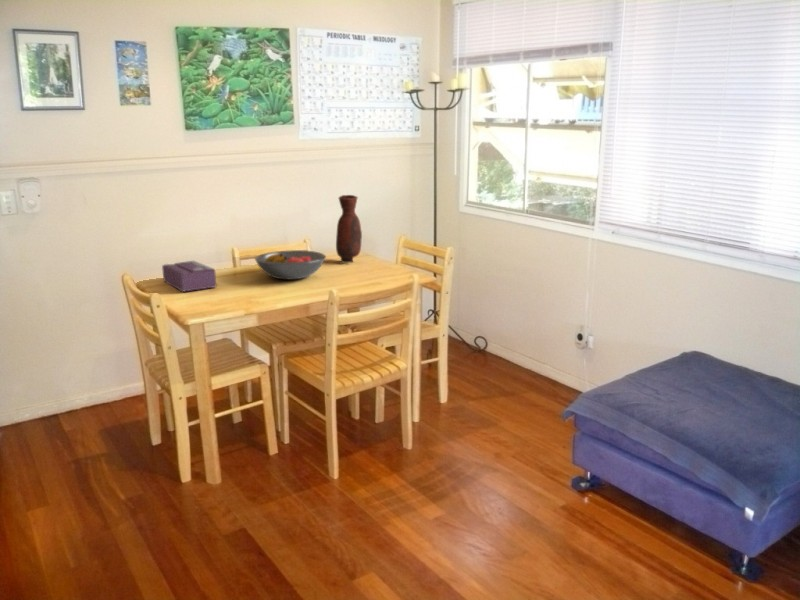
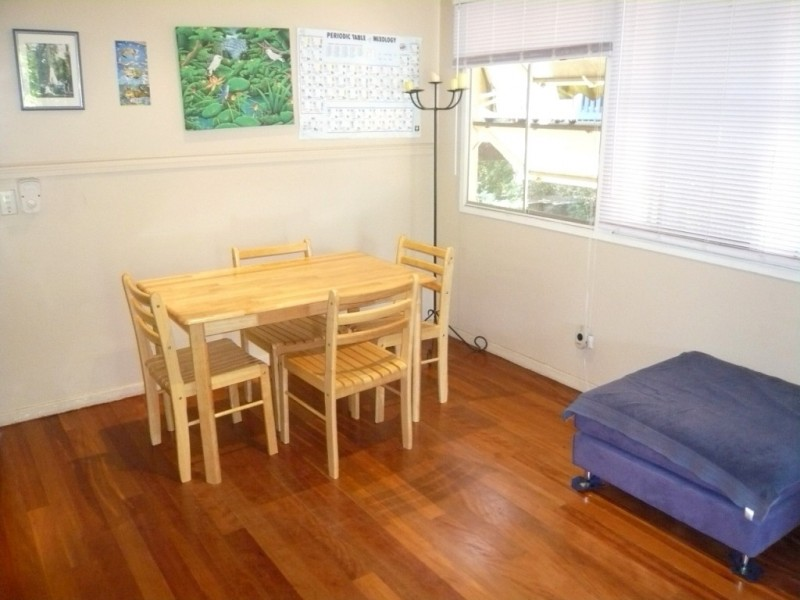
- fruit bowl (290, 263)
- tissue box (188, 275)
- vase (348, 229)
